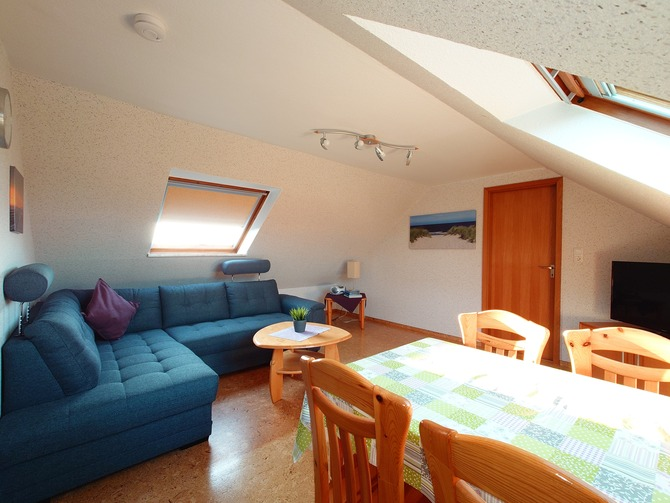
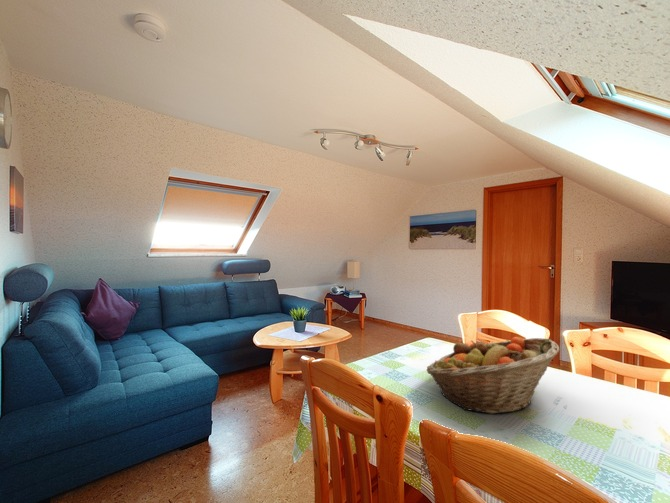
+ fruit basket (490, 365)
